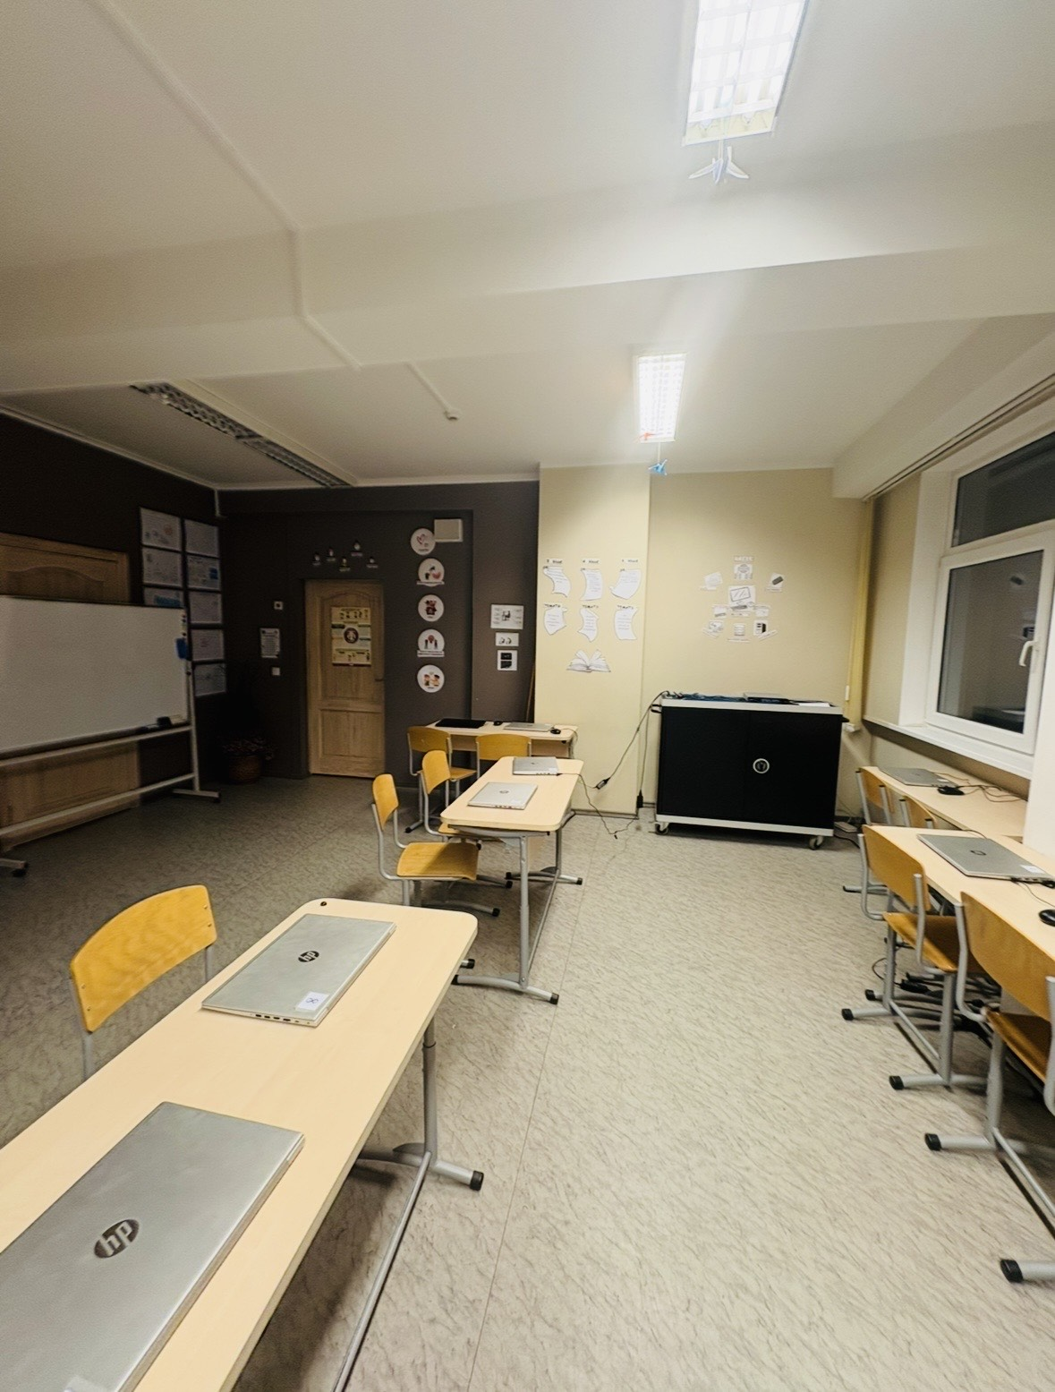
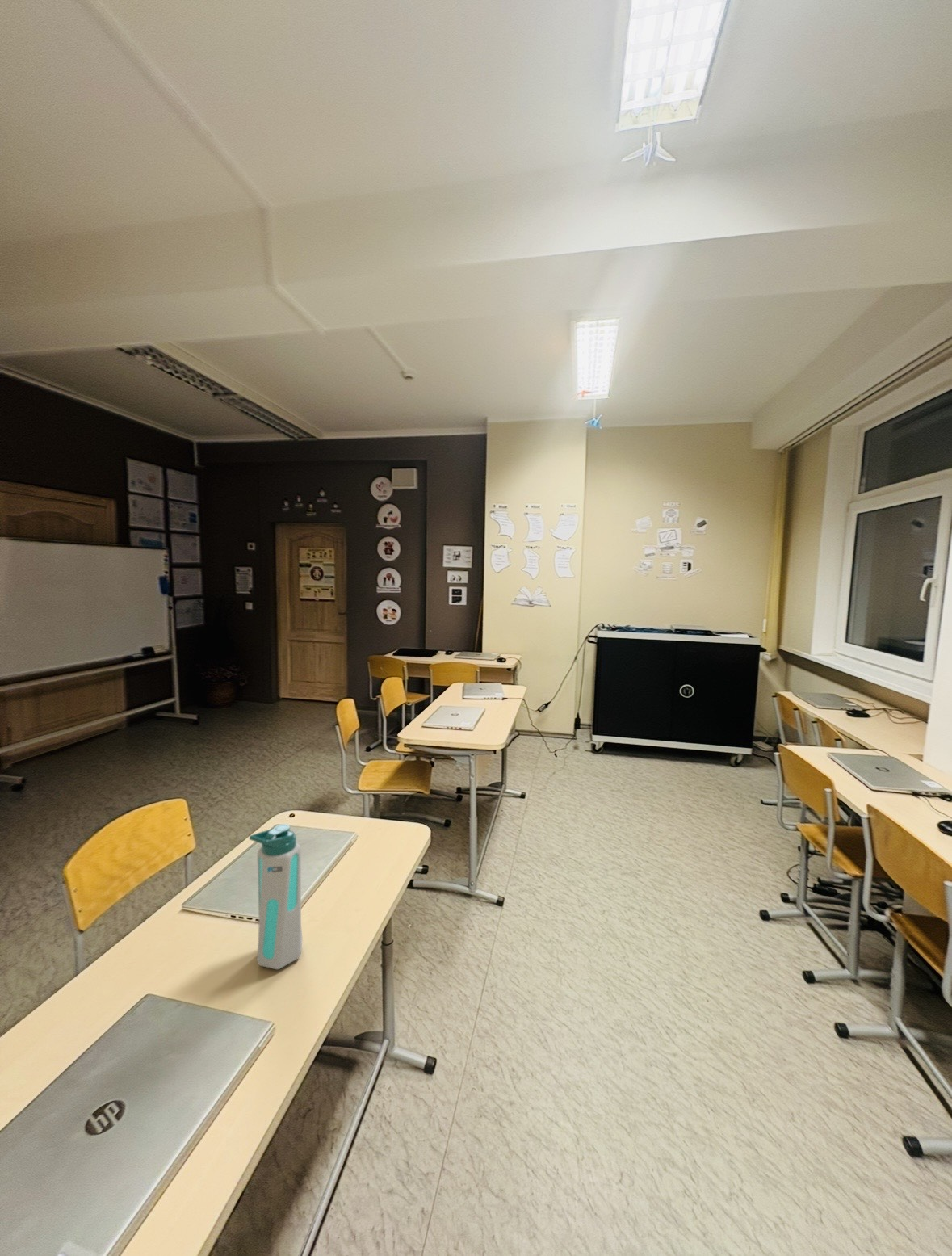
+ water bottle (277, 893)
